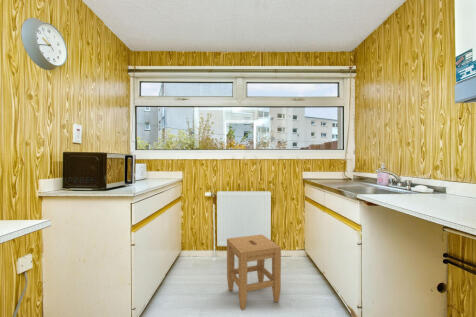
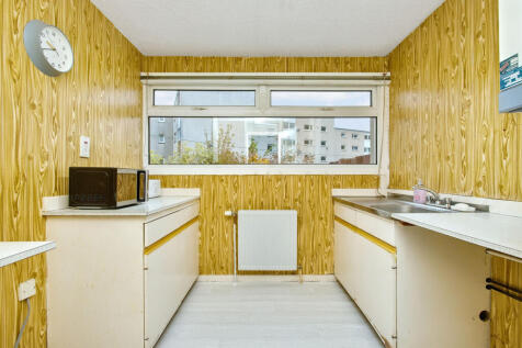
- stool (252, 268)
